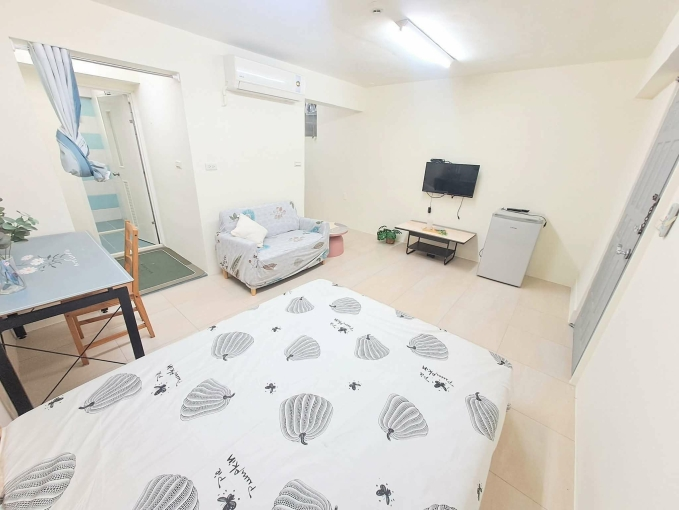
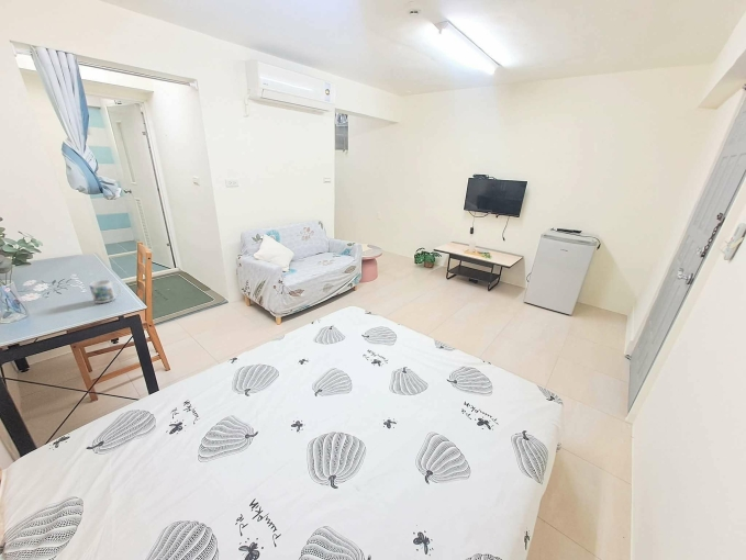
+ mug (107, 290)
